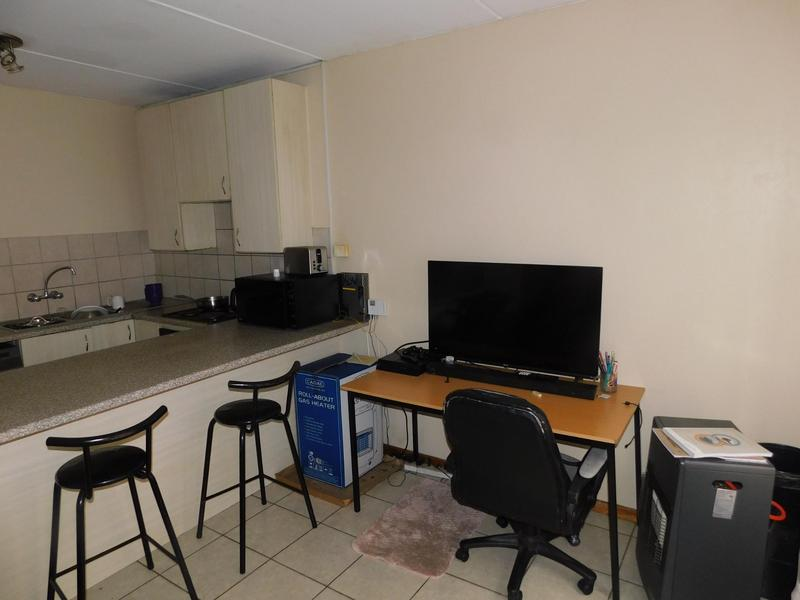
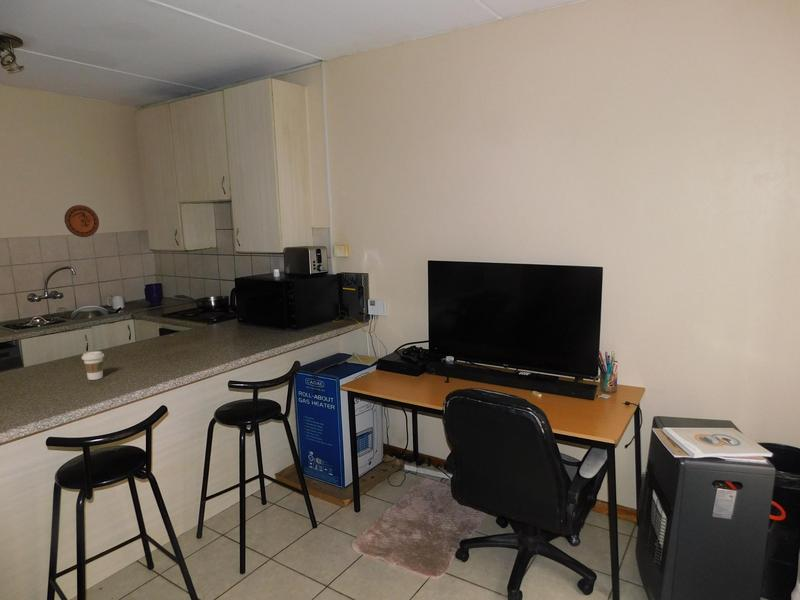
+ coffee cup (94, 365)
+ decorative plate (81, 221)
